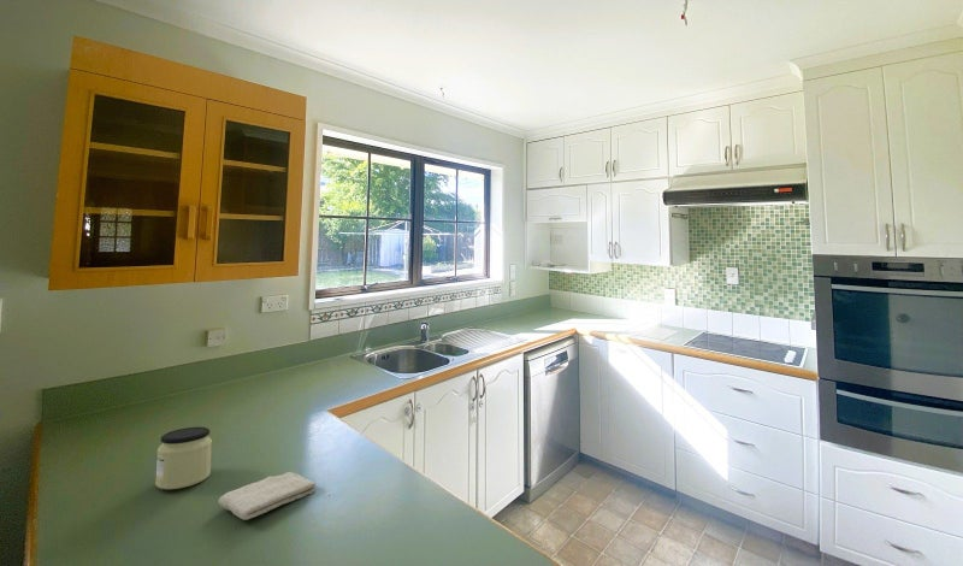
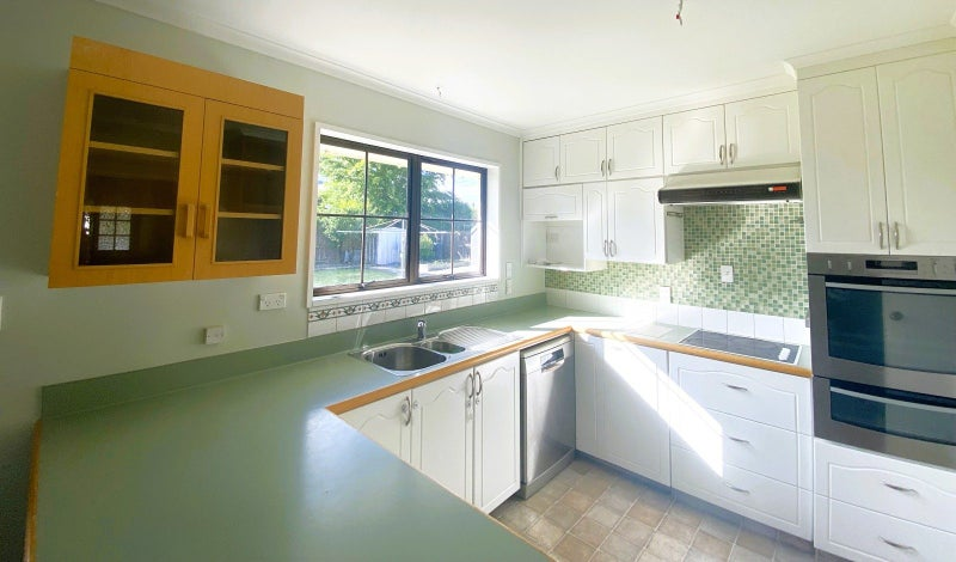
- washcloth (270, 493)
- jar (184, 455)
